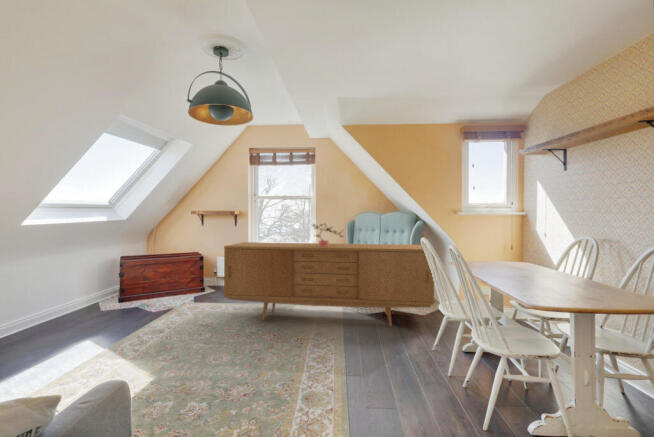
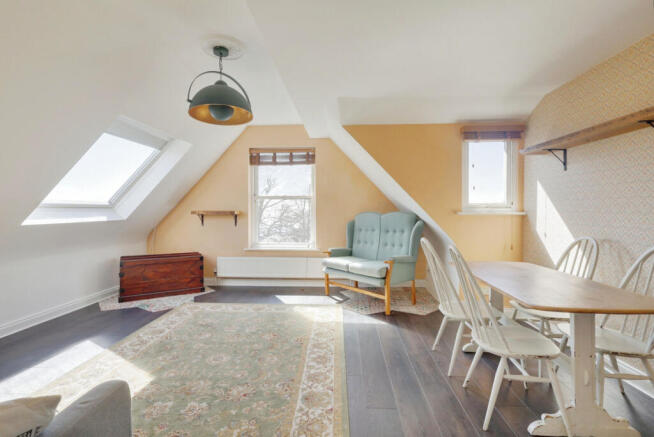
- sideboard (327, 281)
- potted plant (326, 231)
